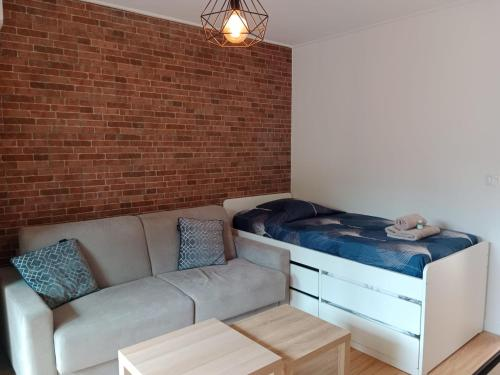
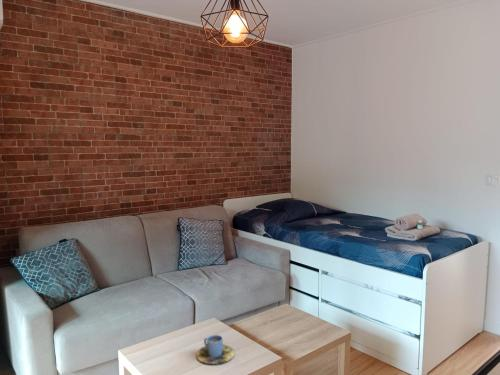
+ cup (215, 346)
